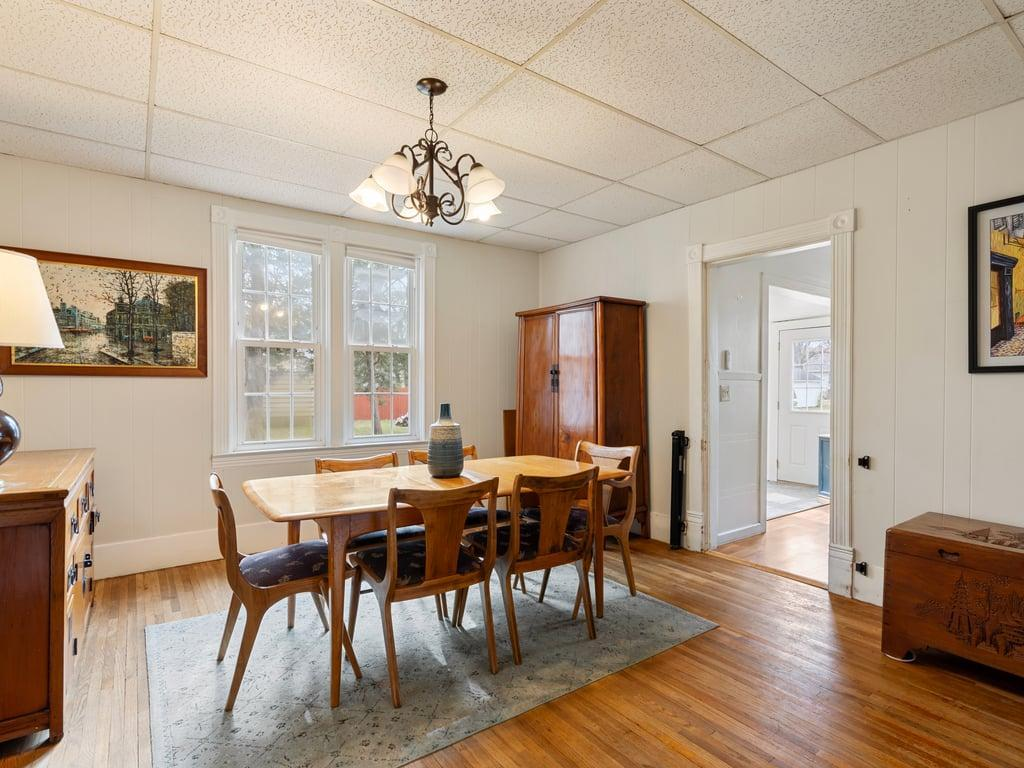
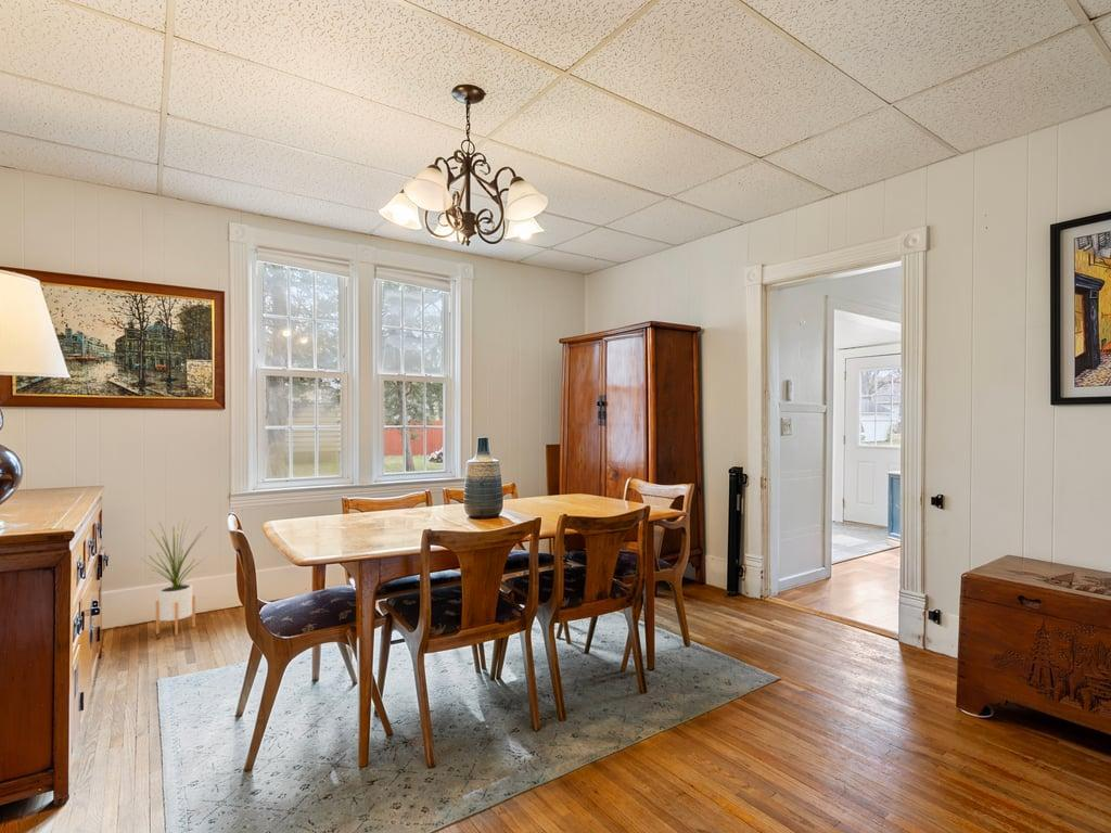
+ house plant (176, 574)
